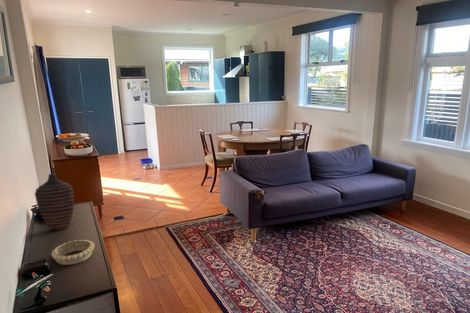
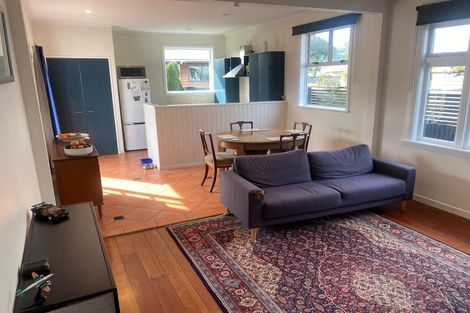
- decorative bowl (72, 251)
- decorative vase (55, 201)
